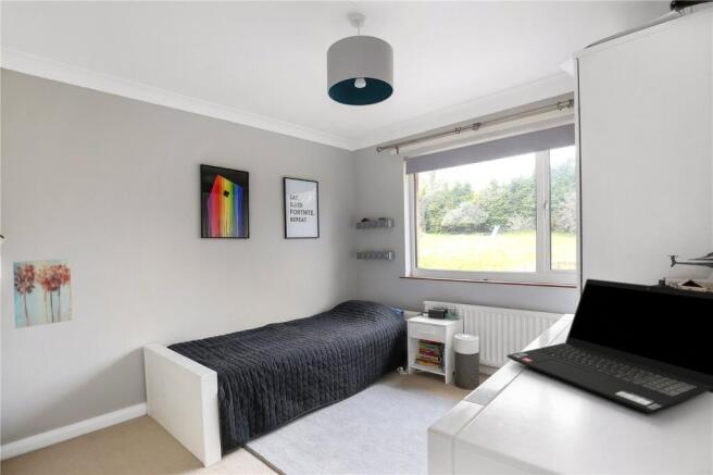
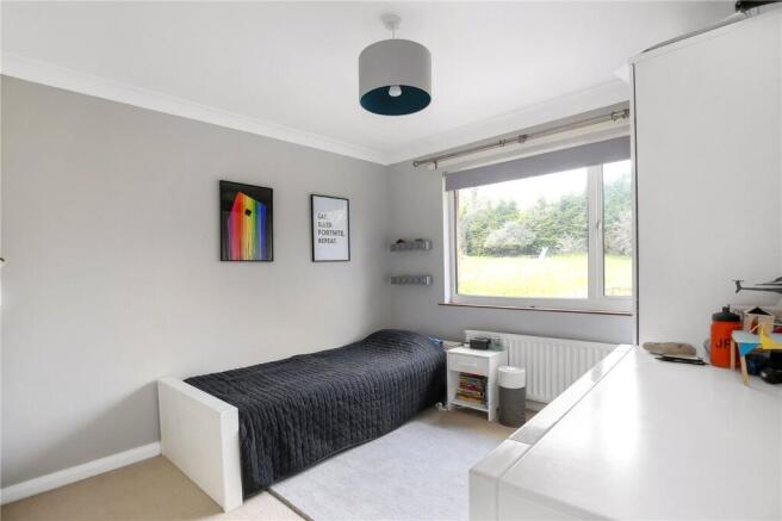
- laptop computer (611, 330)
- wall art (43, 291)
